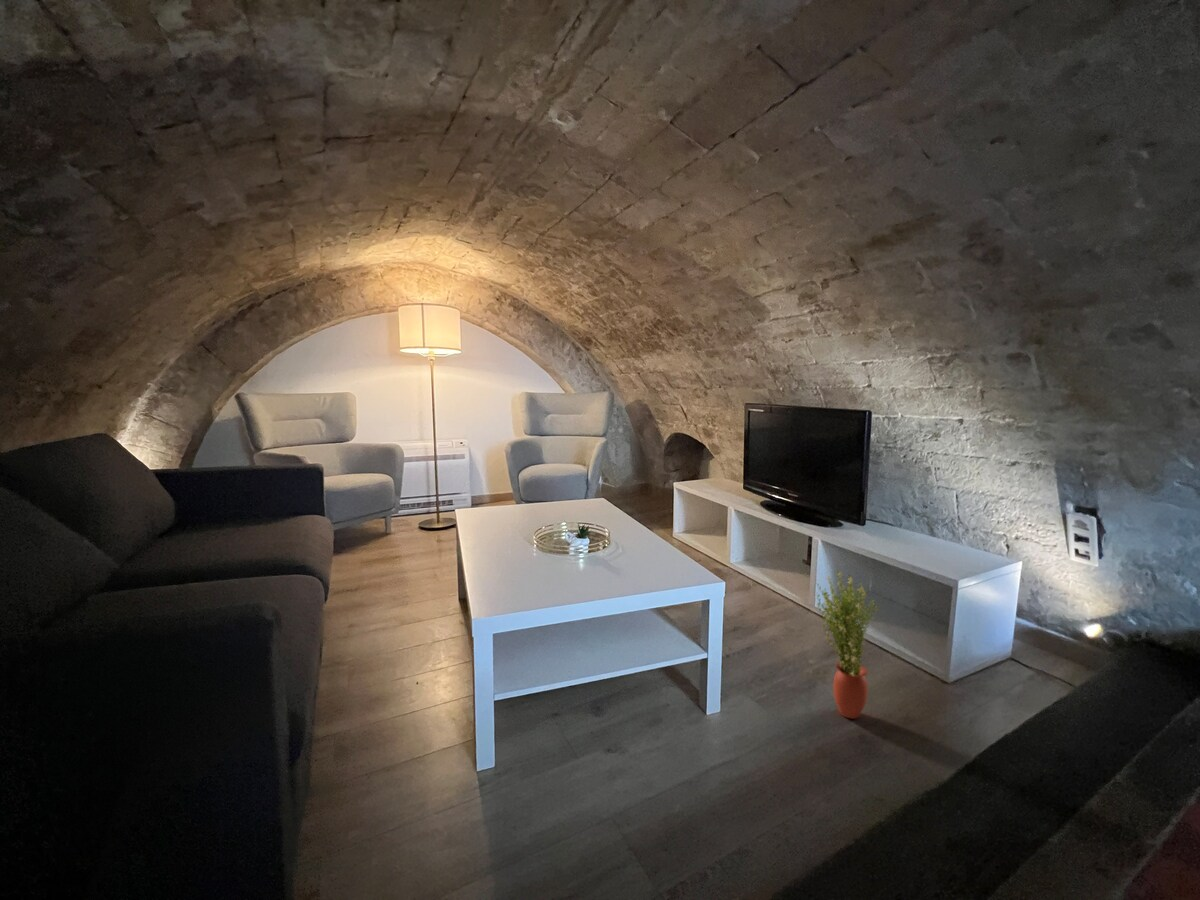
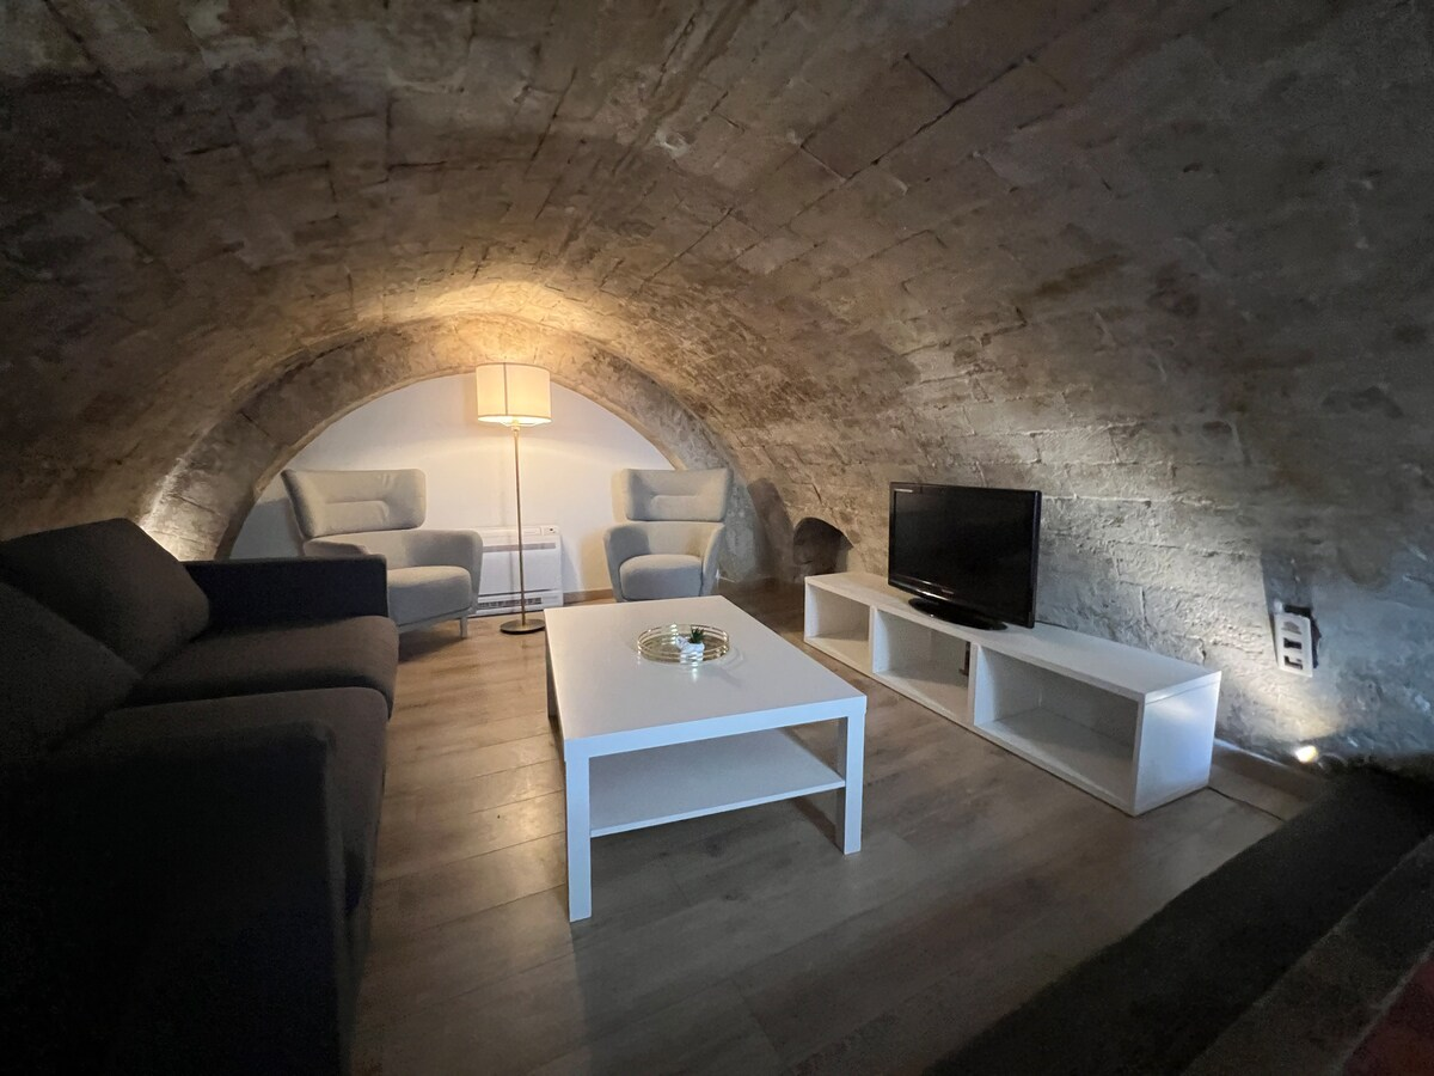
- potted plant (841, 645)
